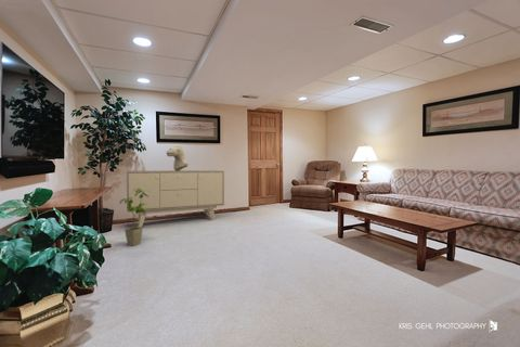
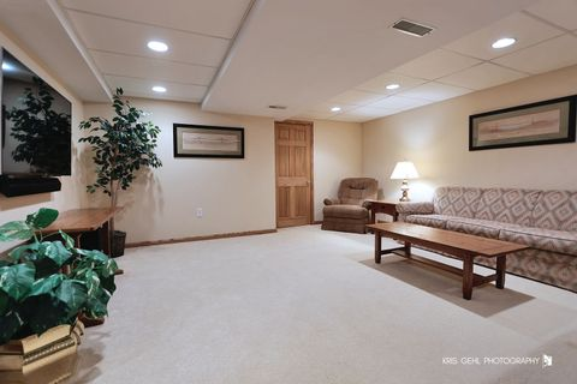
- house plant (138, 214)
- sideboard (177, 195)
- sculpture bust (176, 158)
